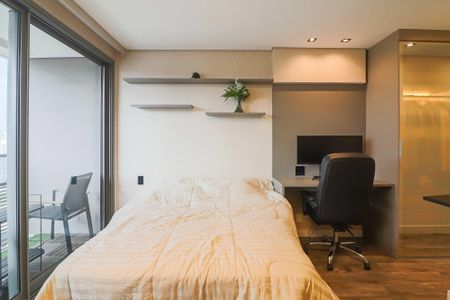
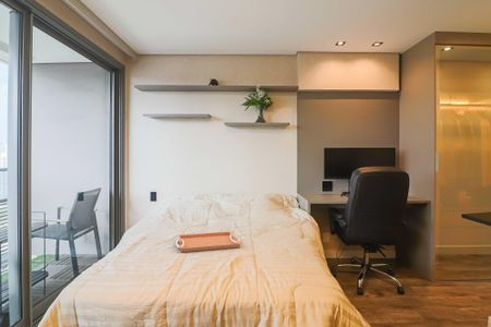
+ serving tray (207, 240)
